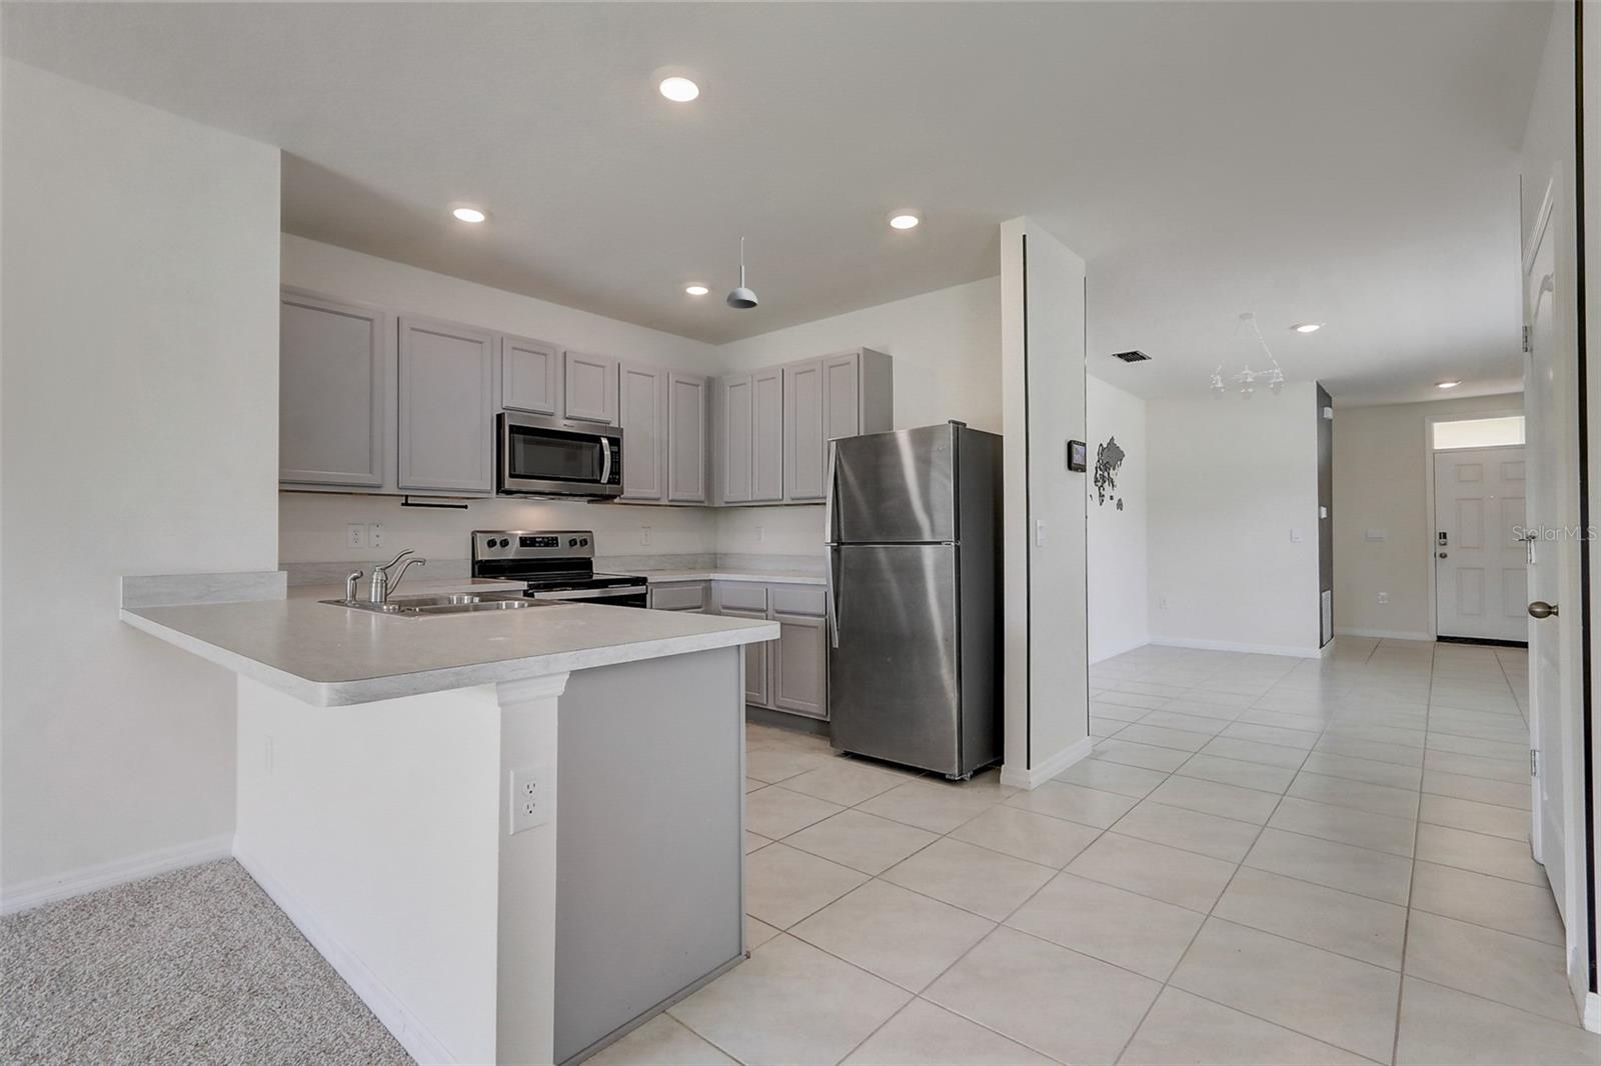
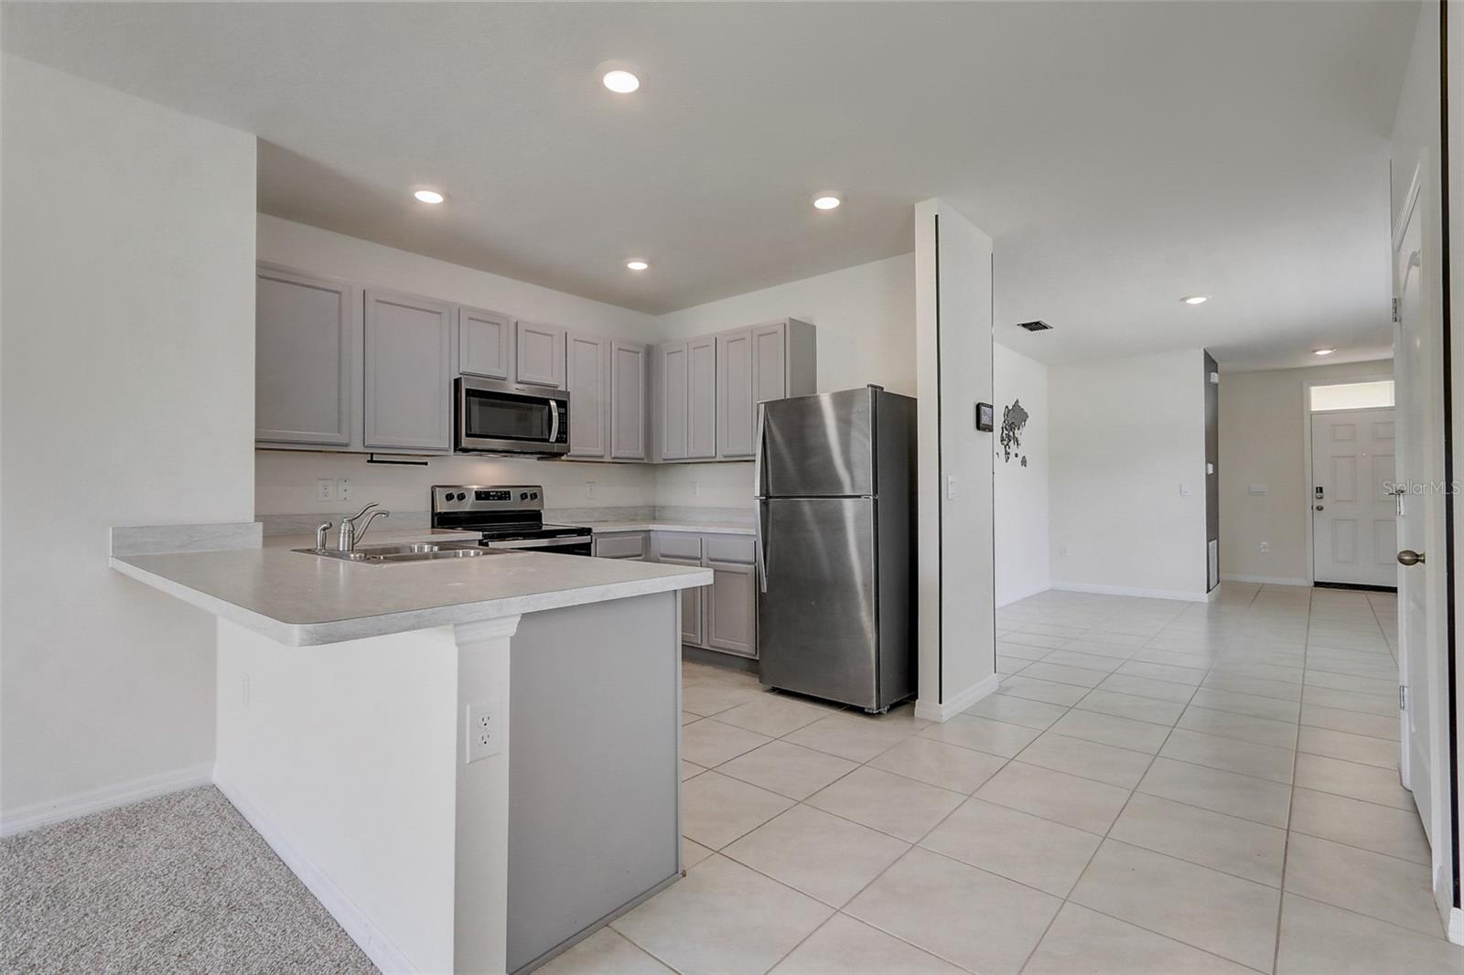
- chandelier (1246, 343)
- pendant light (742, 271)
